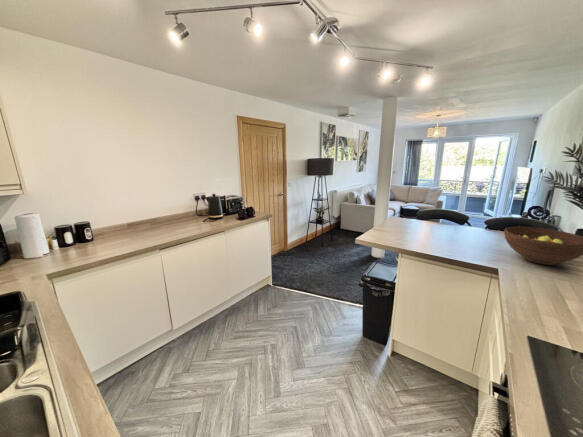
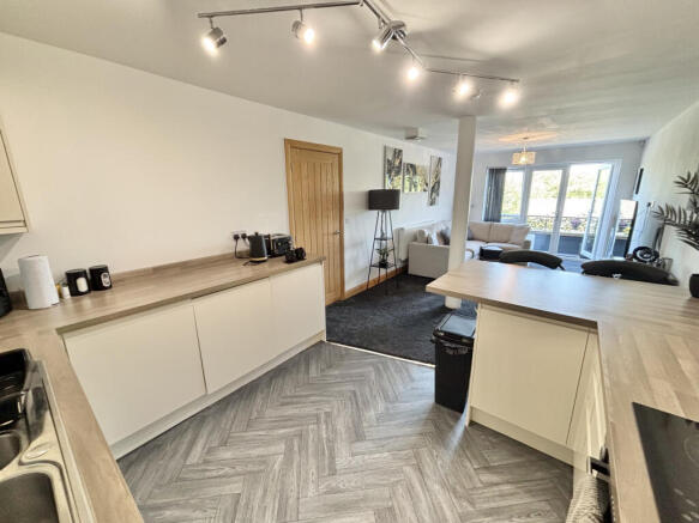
- fruit bowl (541, 247)
